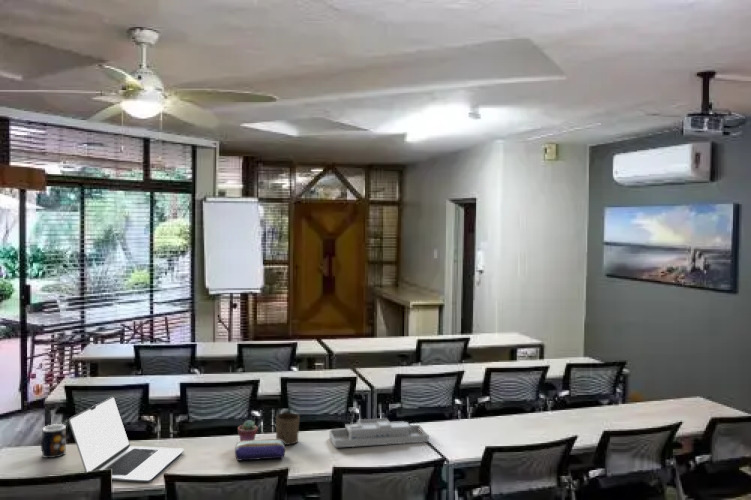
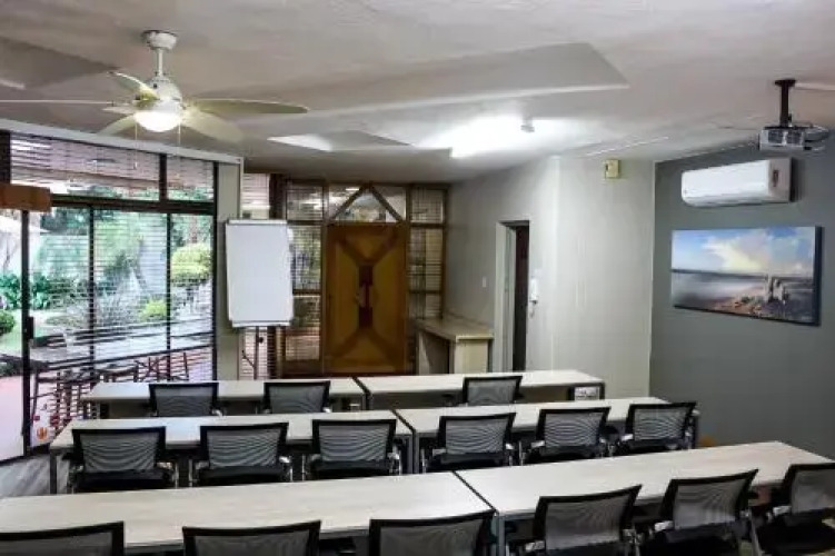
- pencil case (260, 449)
- cup (287, 429)
- mug (52, 442)
- desk organizer (378, 430)
- laptop (127, 437)
- potted succulent (247, 432)
